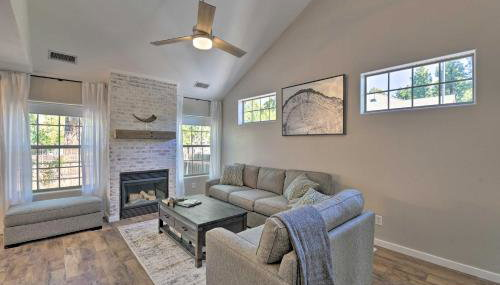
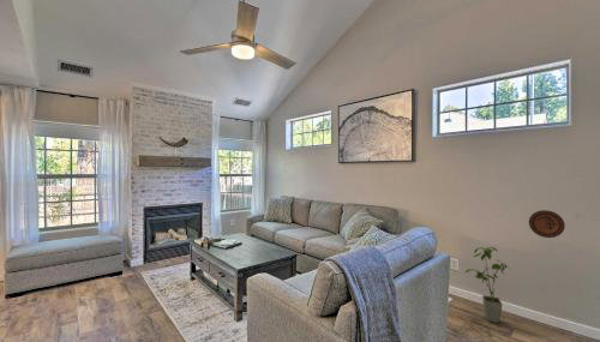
+ decorative plate (546, 223)
+ house plant (486, 282)
